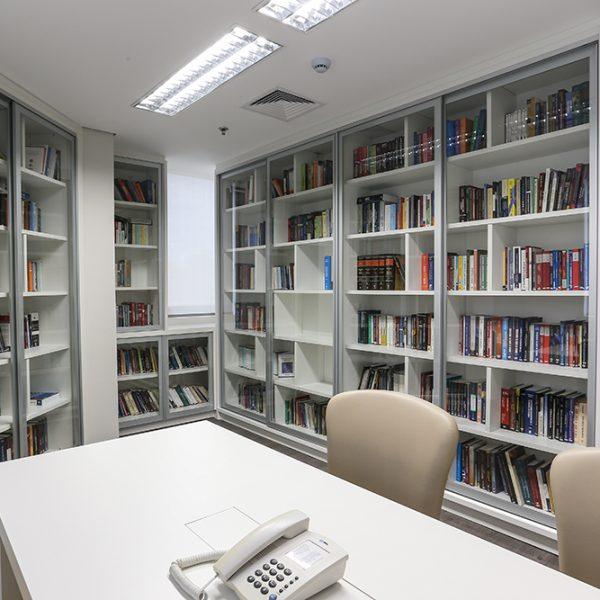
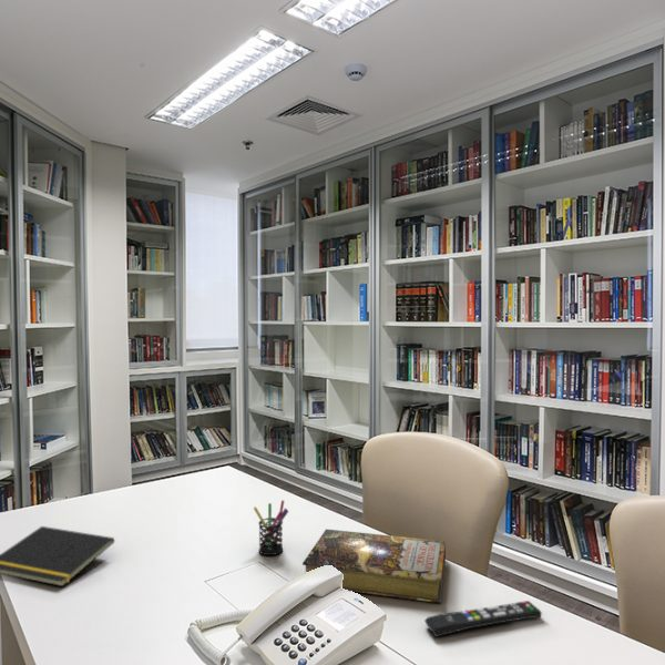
+ pen holder (272, 524)
+ remote control (483, 617)
+ book (377, 561)
+ notepad (51, 553)
